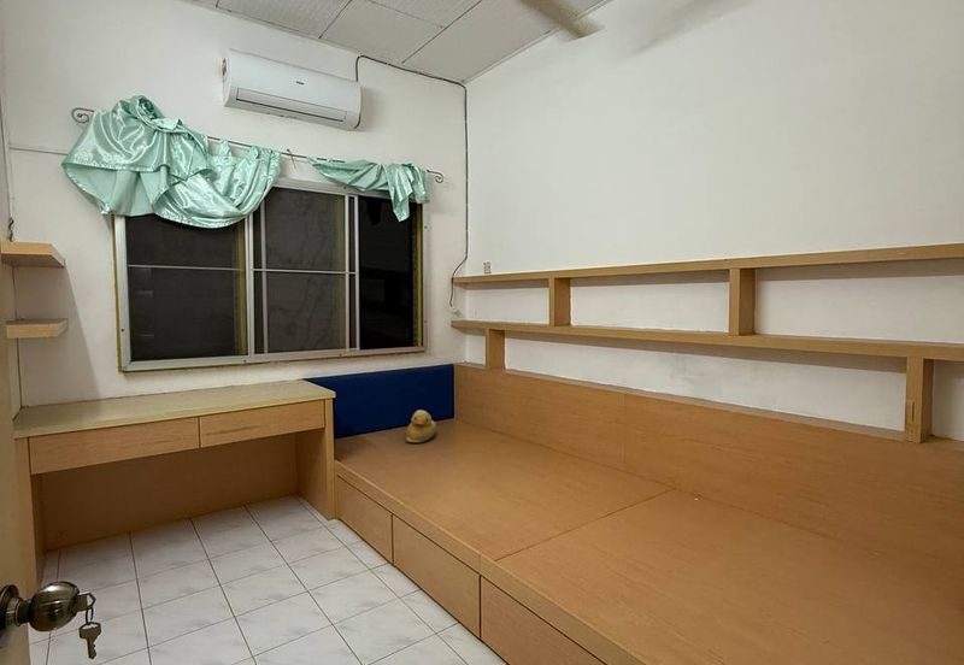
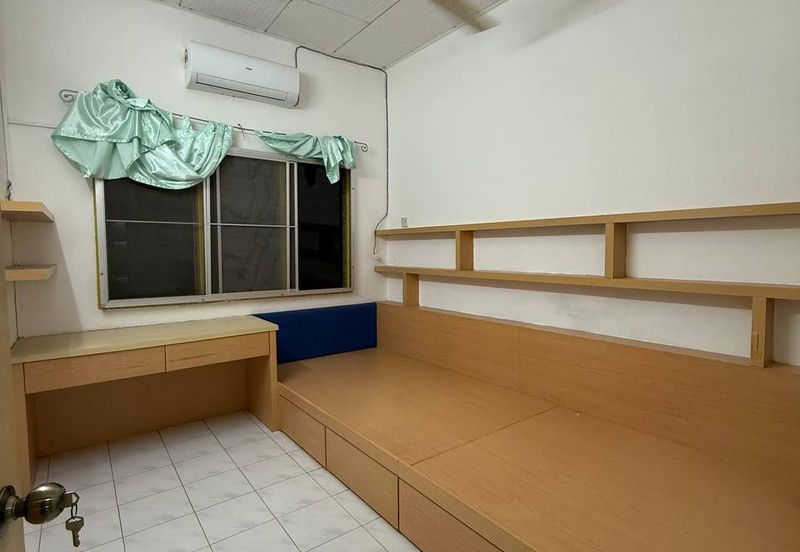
- rubber duck (421, 422)
